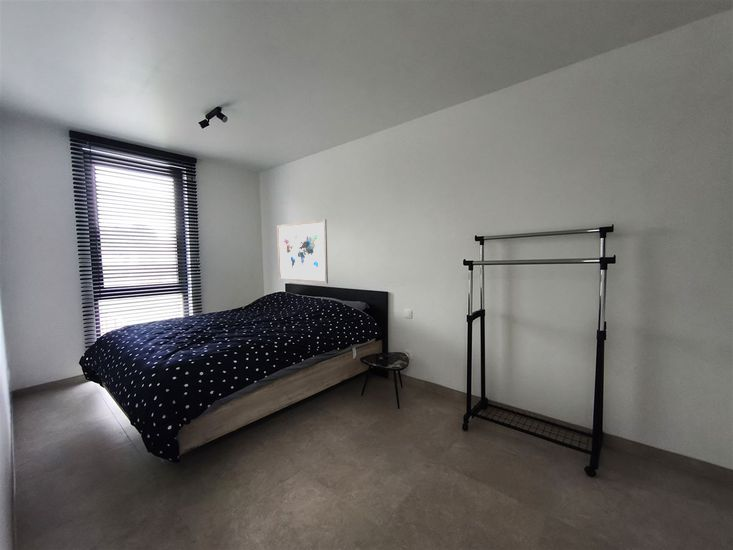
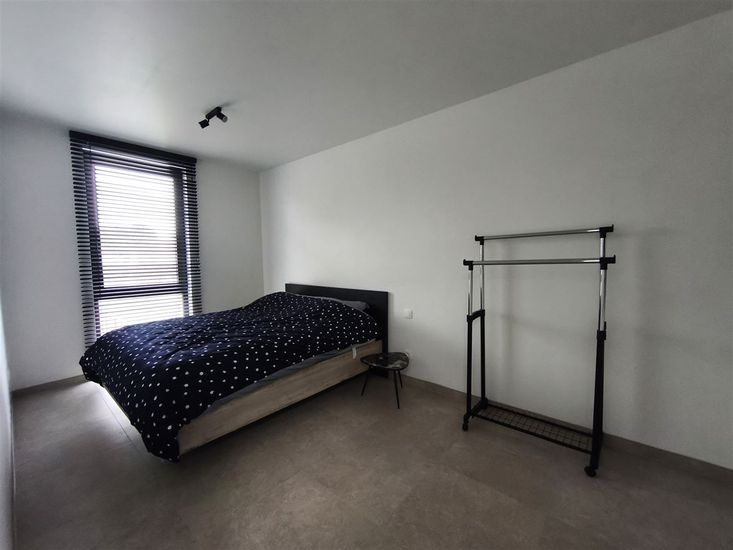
- wall art (300, 252)
